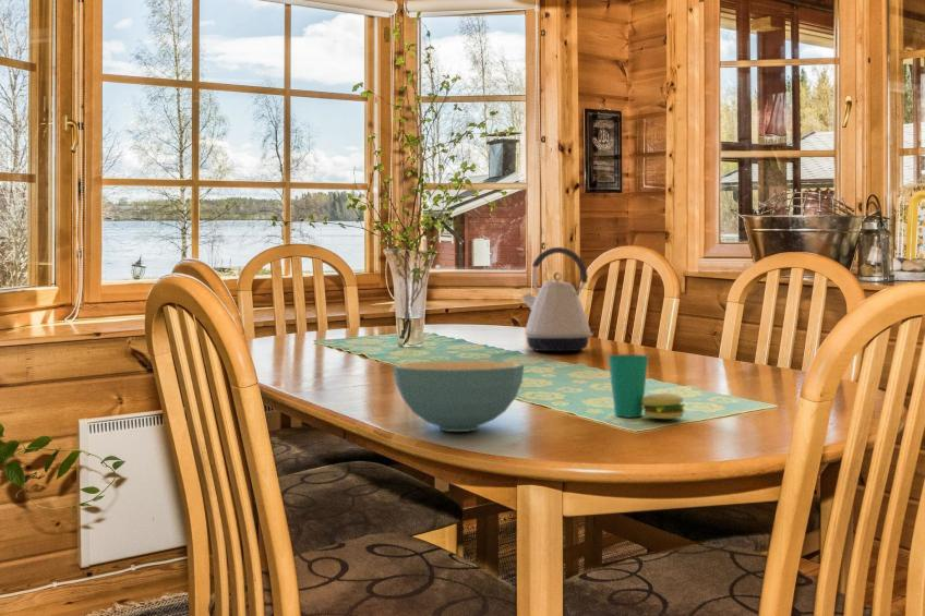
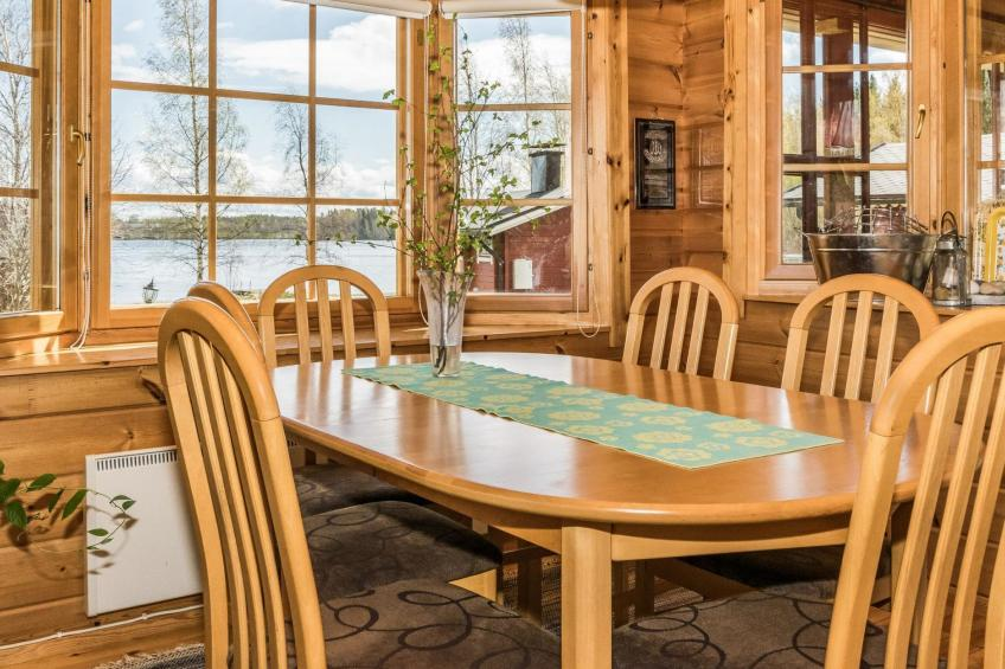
- kettle (555, 298)
- cereal bowl (458, 397)
- cup (644, 386)
